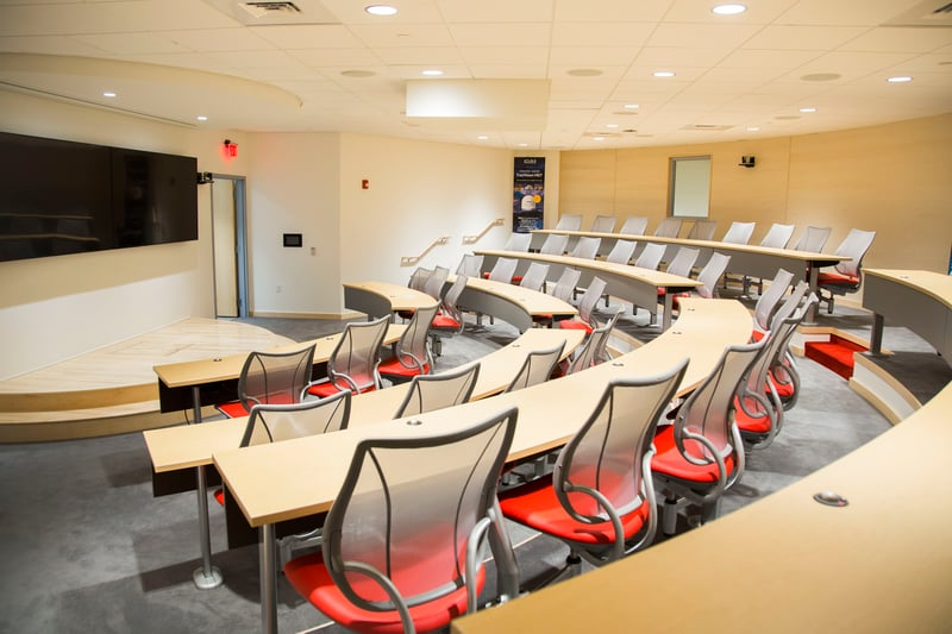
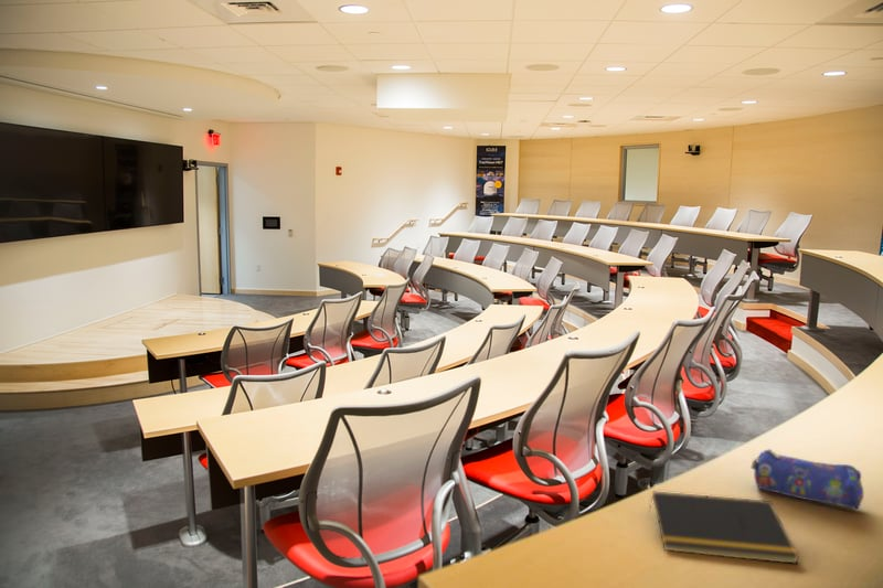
+ notepad (720, 524)
+ pencil case (806, 477)
